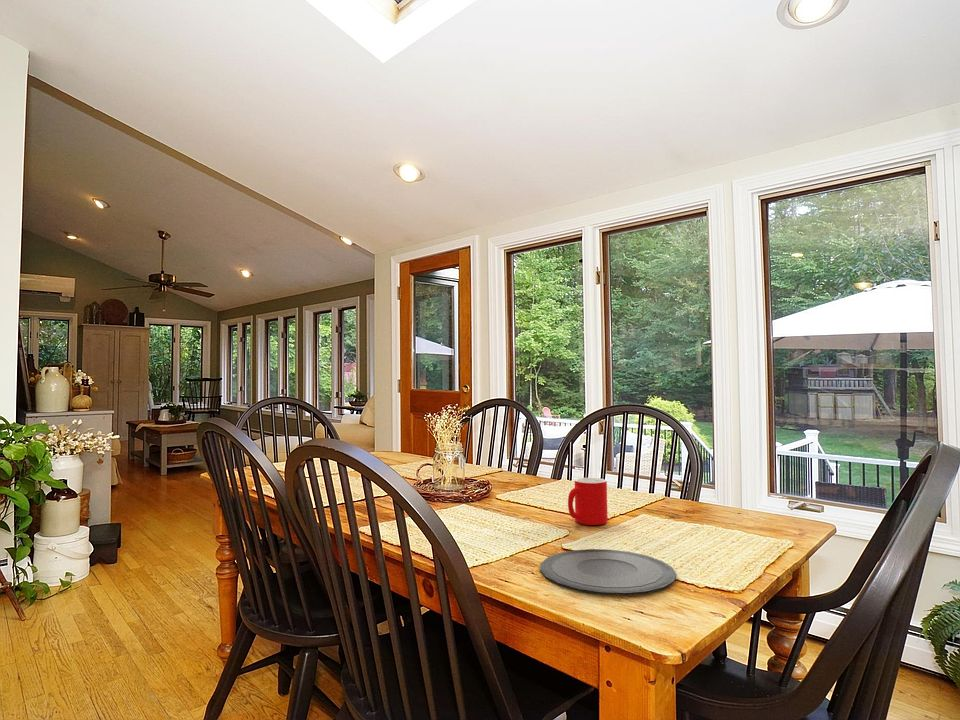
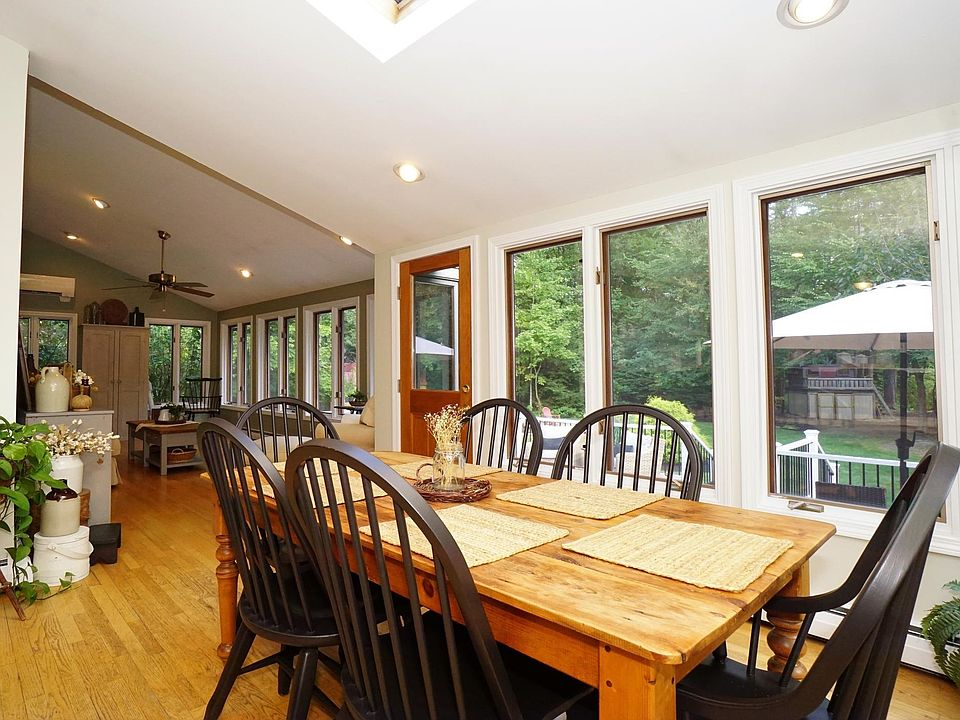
- plate (606, 569)
- cup (586, 501)
